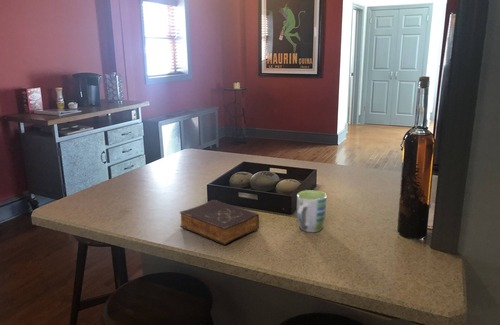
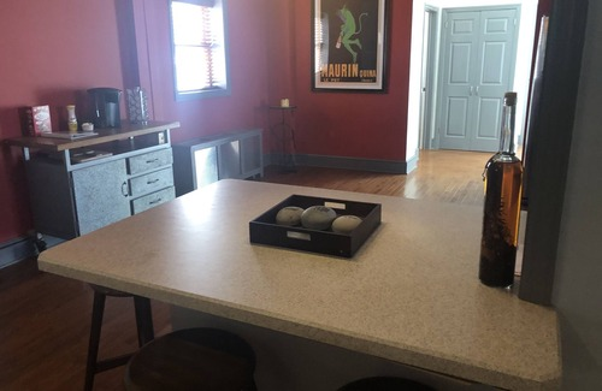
- book (219, 220)
- mug (308, 212)
